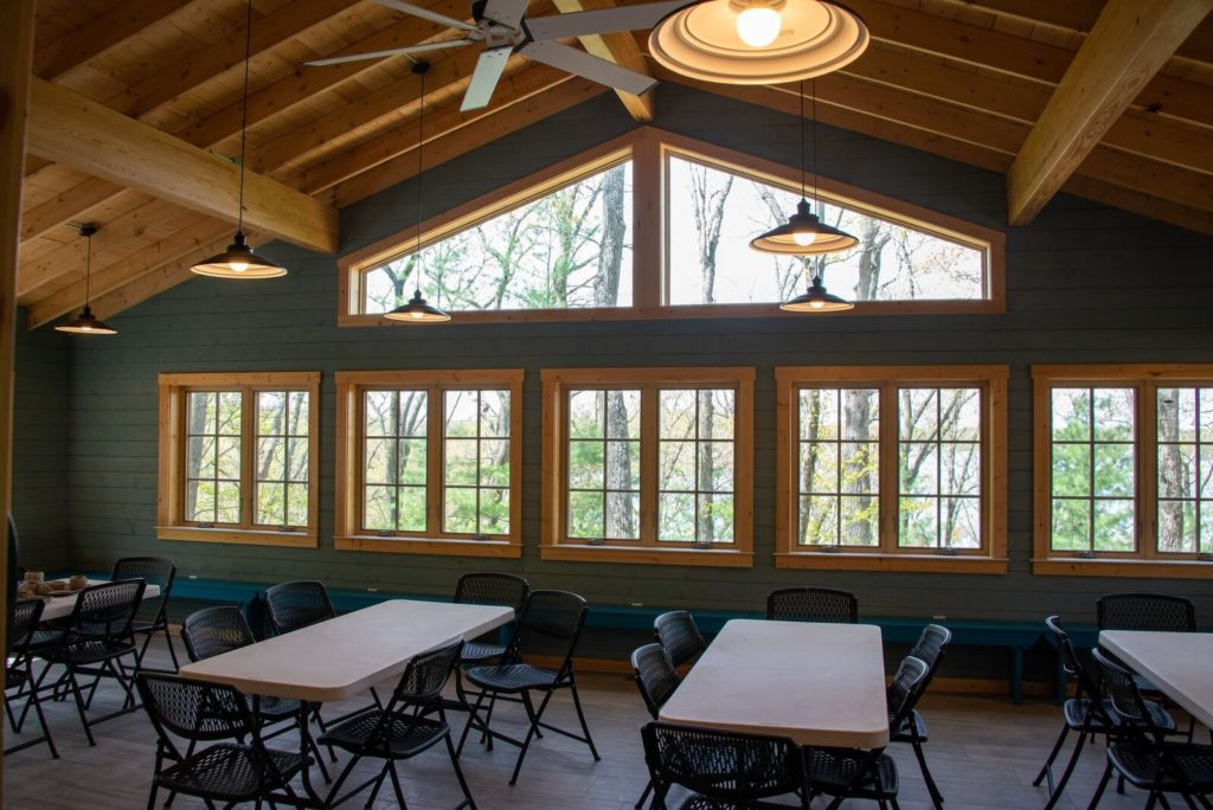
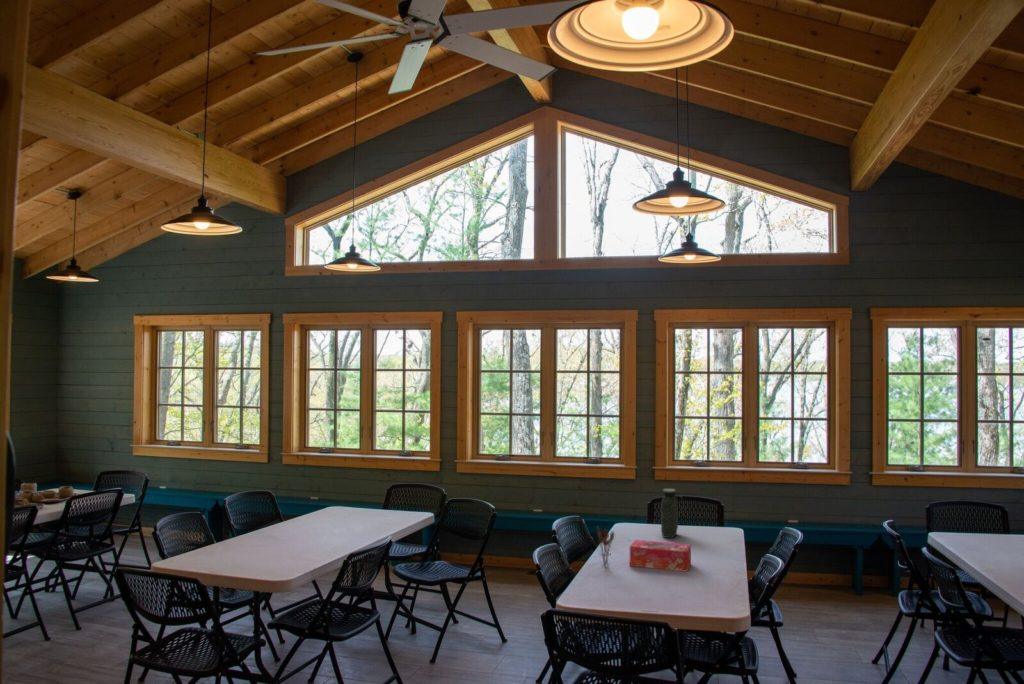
+ water jug (669, 512)
+ utensil holder (604, 546)
+ tissue box (660, 555)
